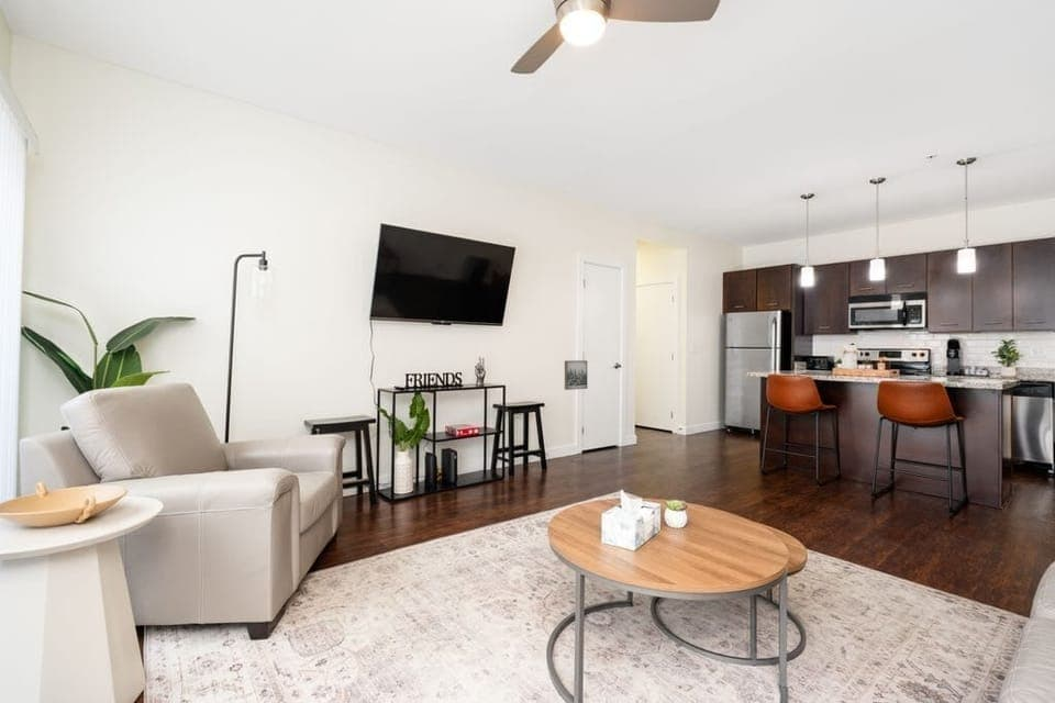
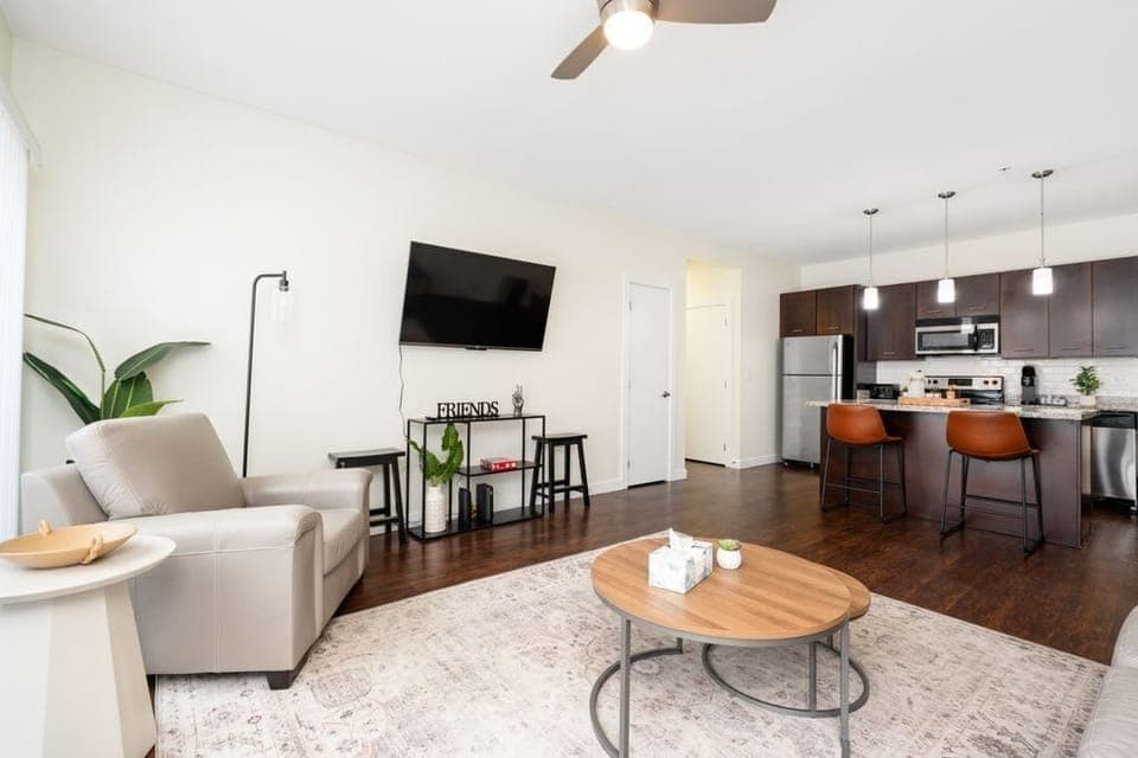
- wall art (576, 375)
